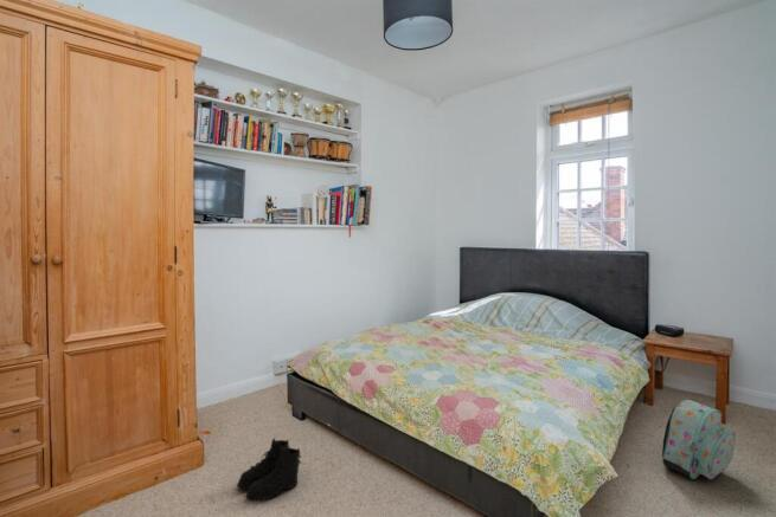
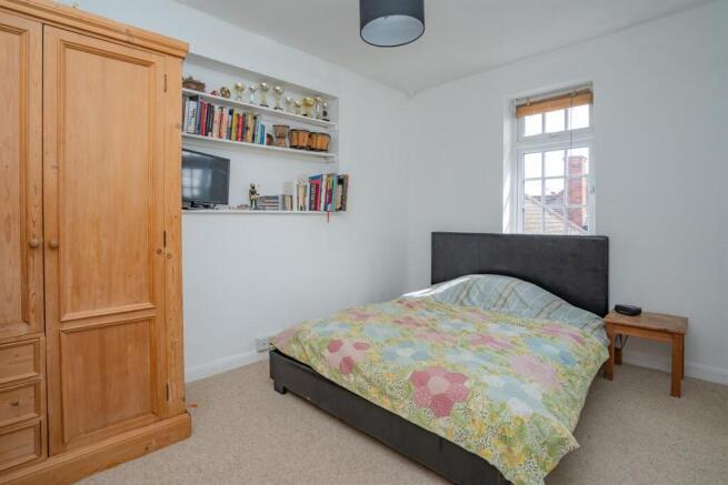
- backpack (697, 438)
- boots (269, 465)
